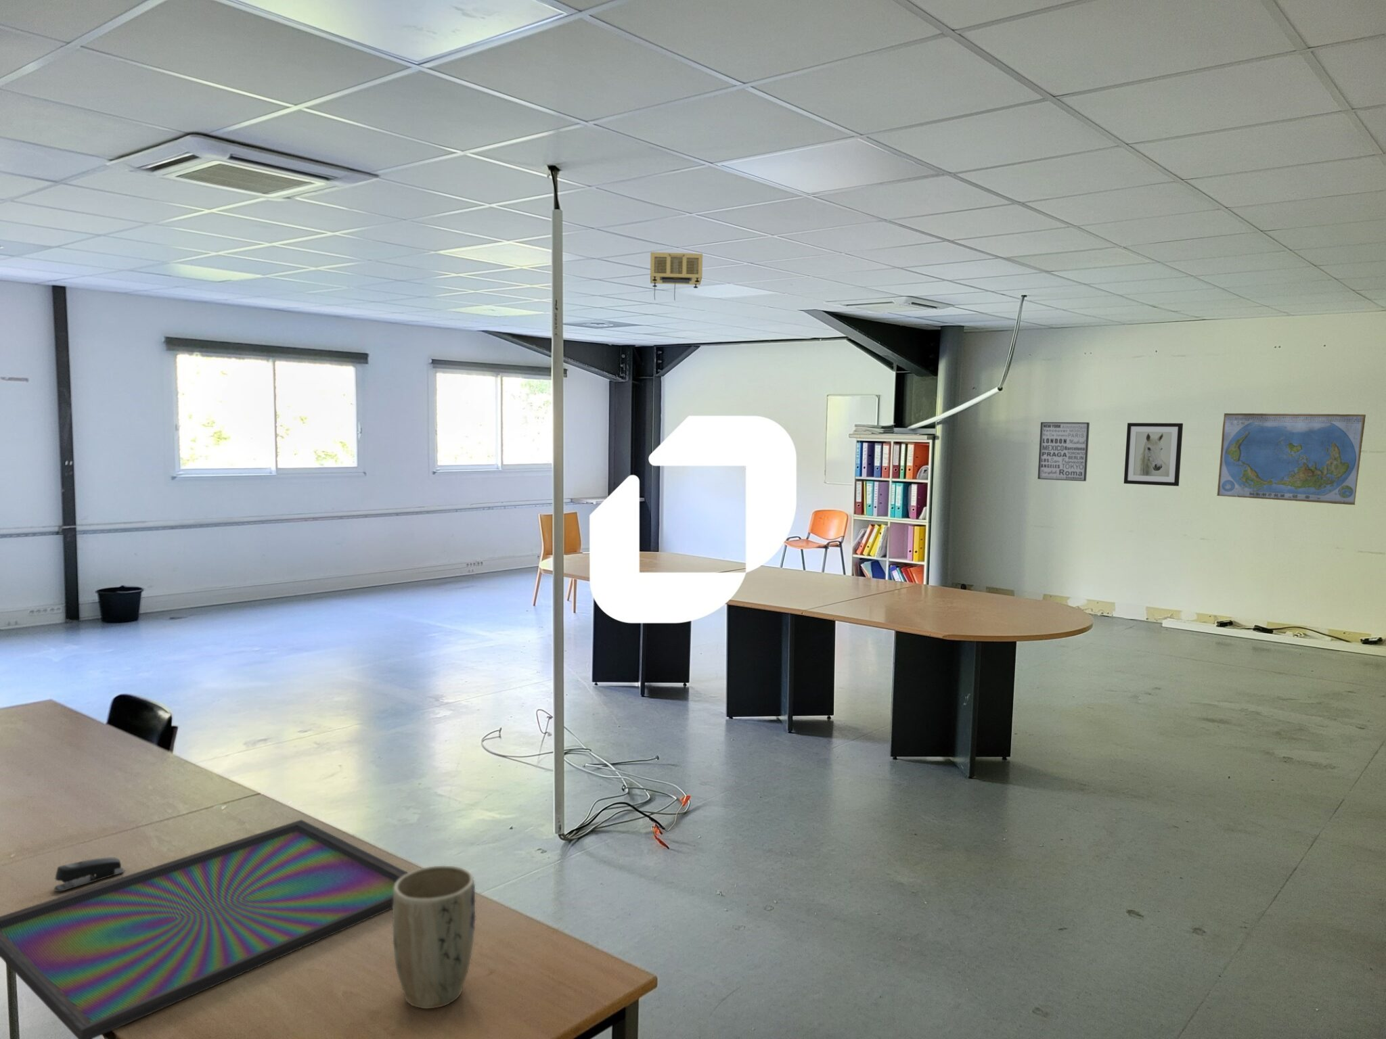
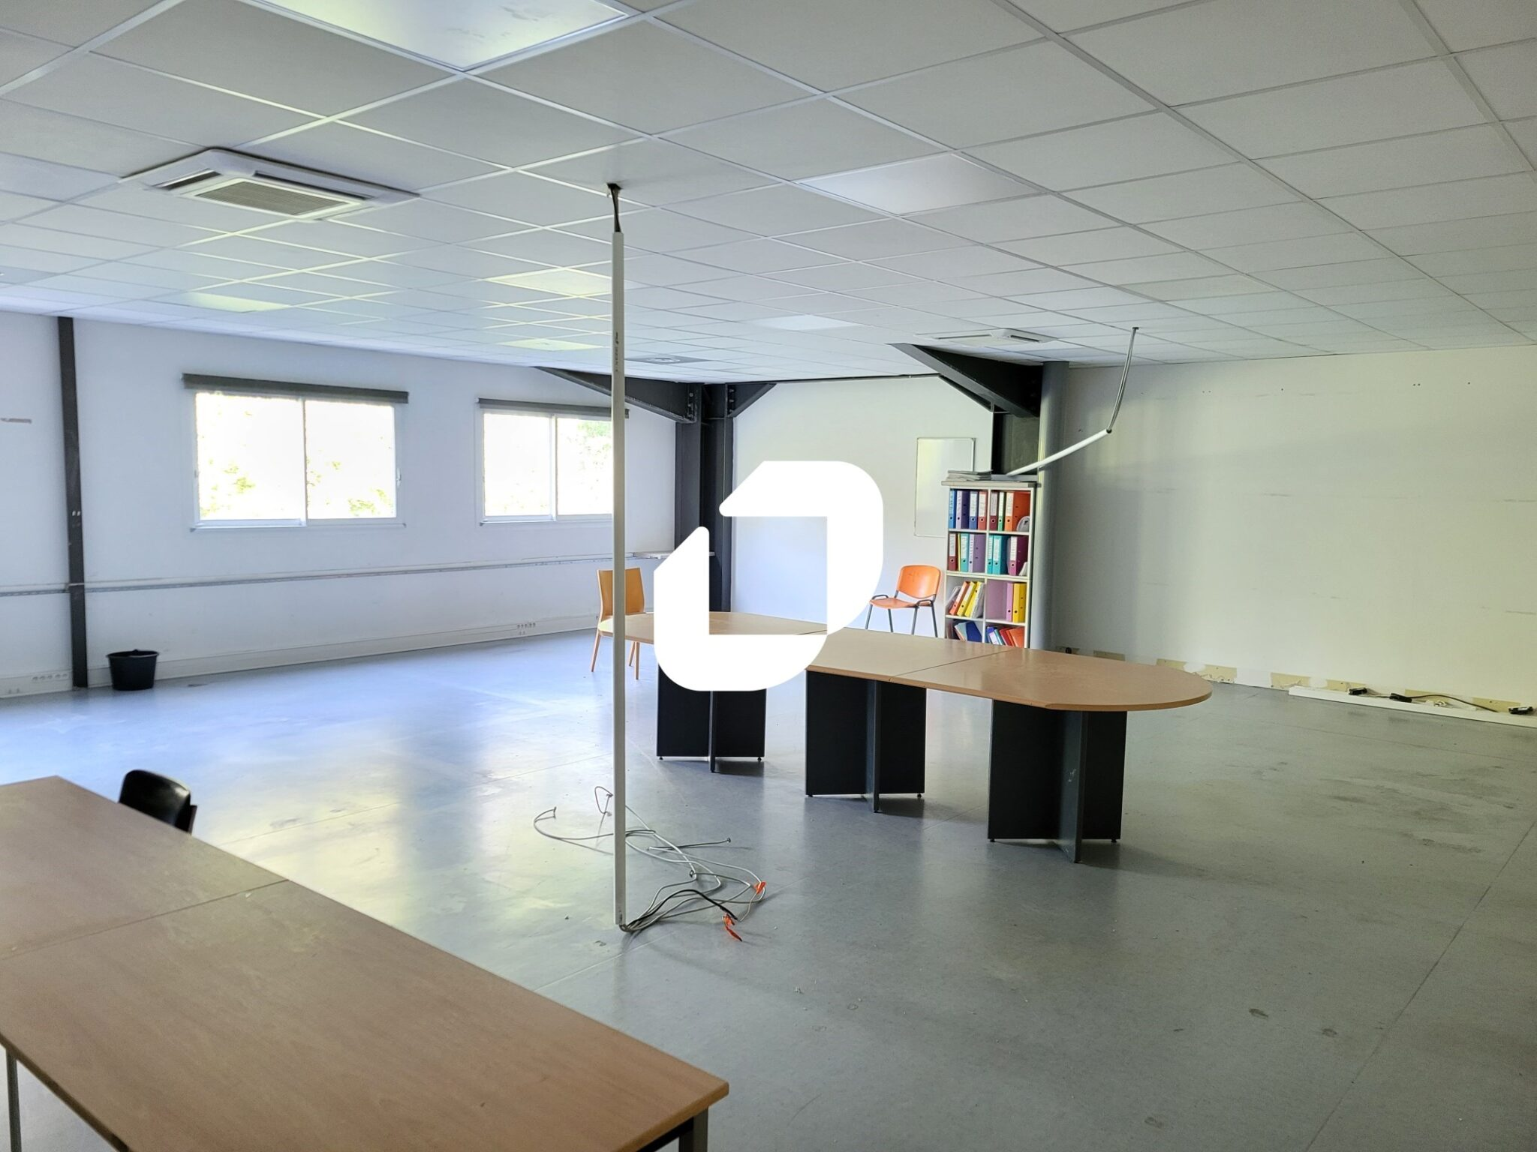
- projector (676, 275)
- stapler (89, 869)
- wall art (1063, 451)
- wall art (1152, 454)
- monitor (215, 907)
- plant pot (434, 936)
- world map (1287, 457)
